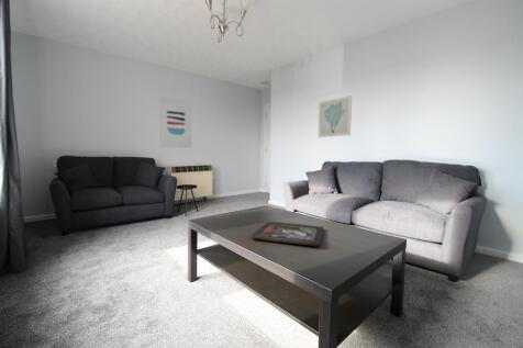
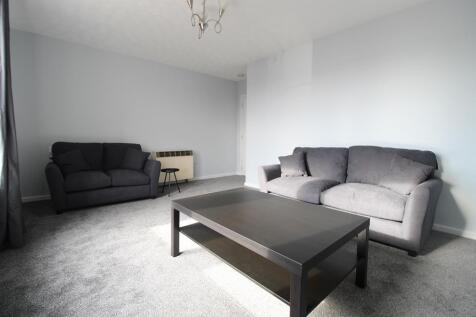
- wall art (176, 123)
- wall art (334, 117)
- religious icon (290, 232)
